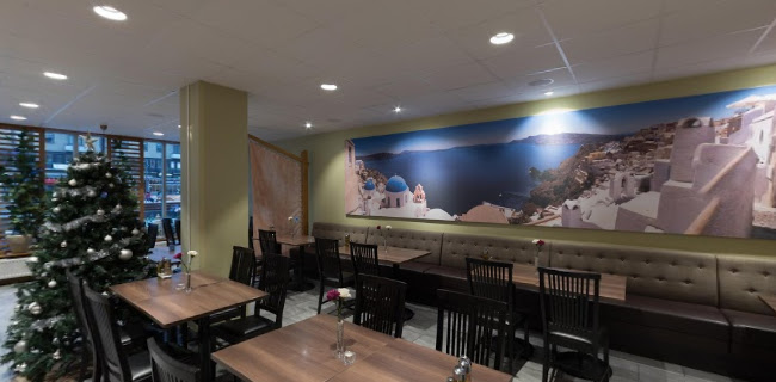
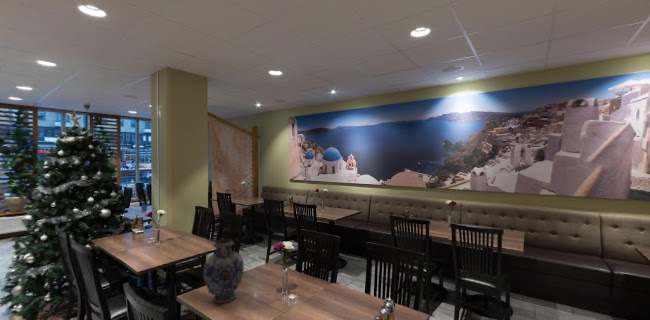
+ vase (224, 269)
